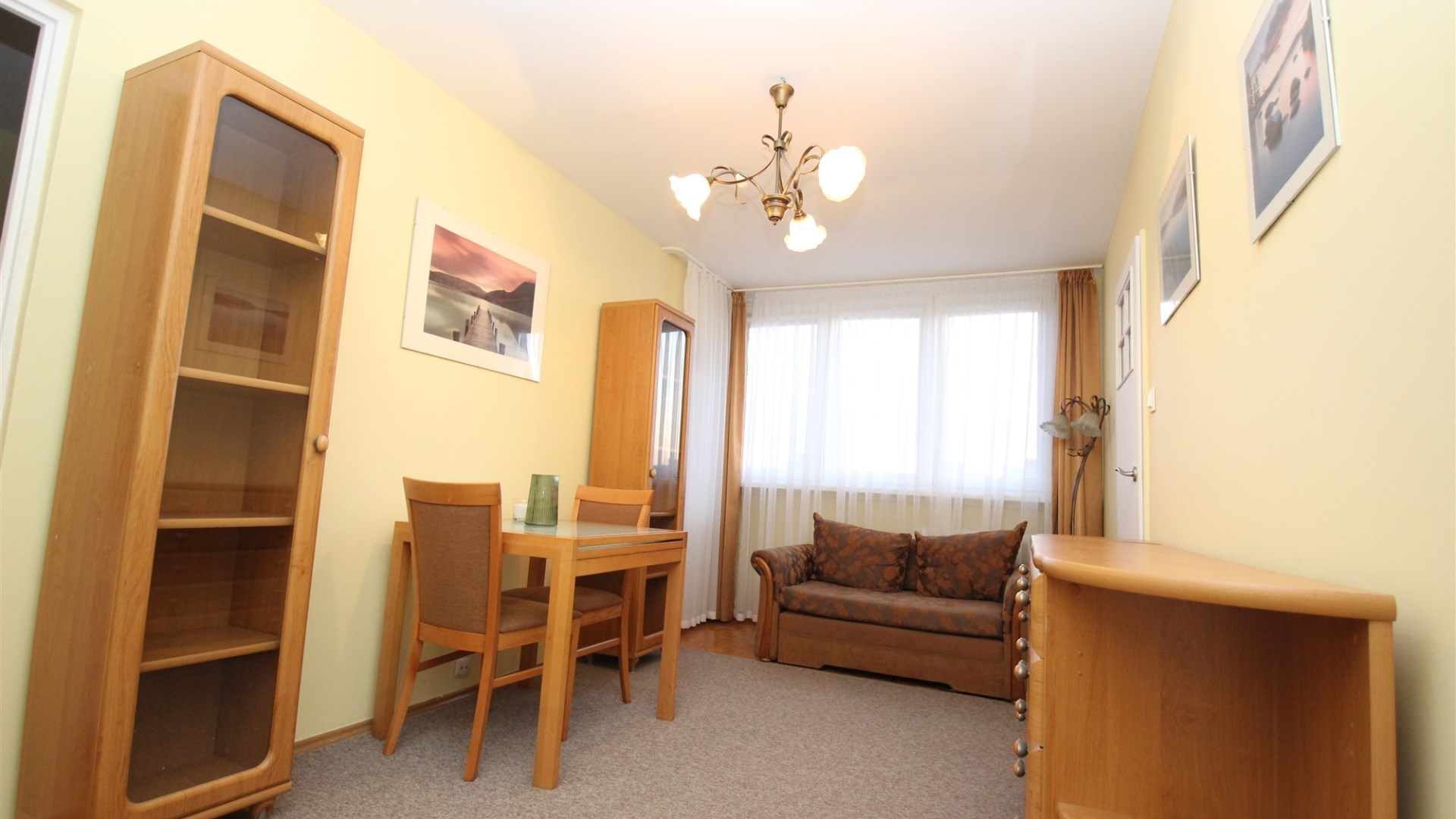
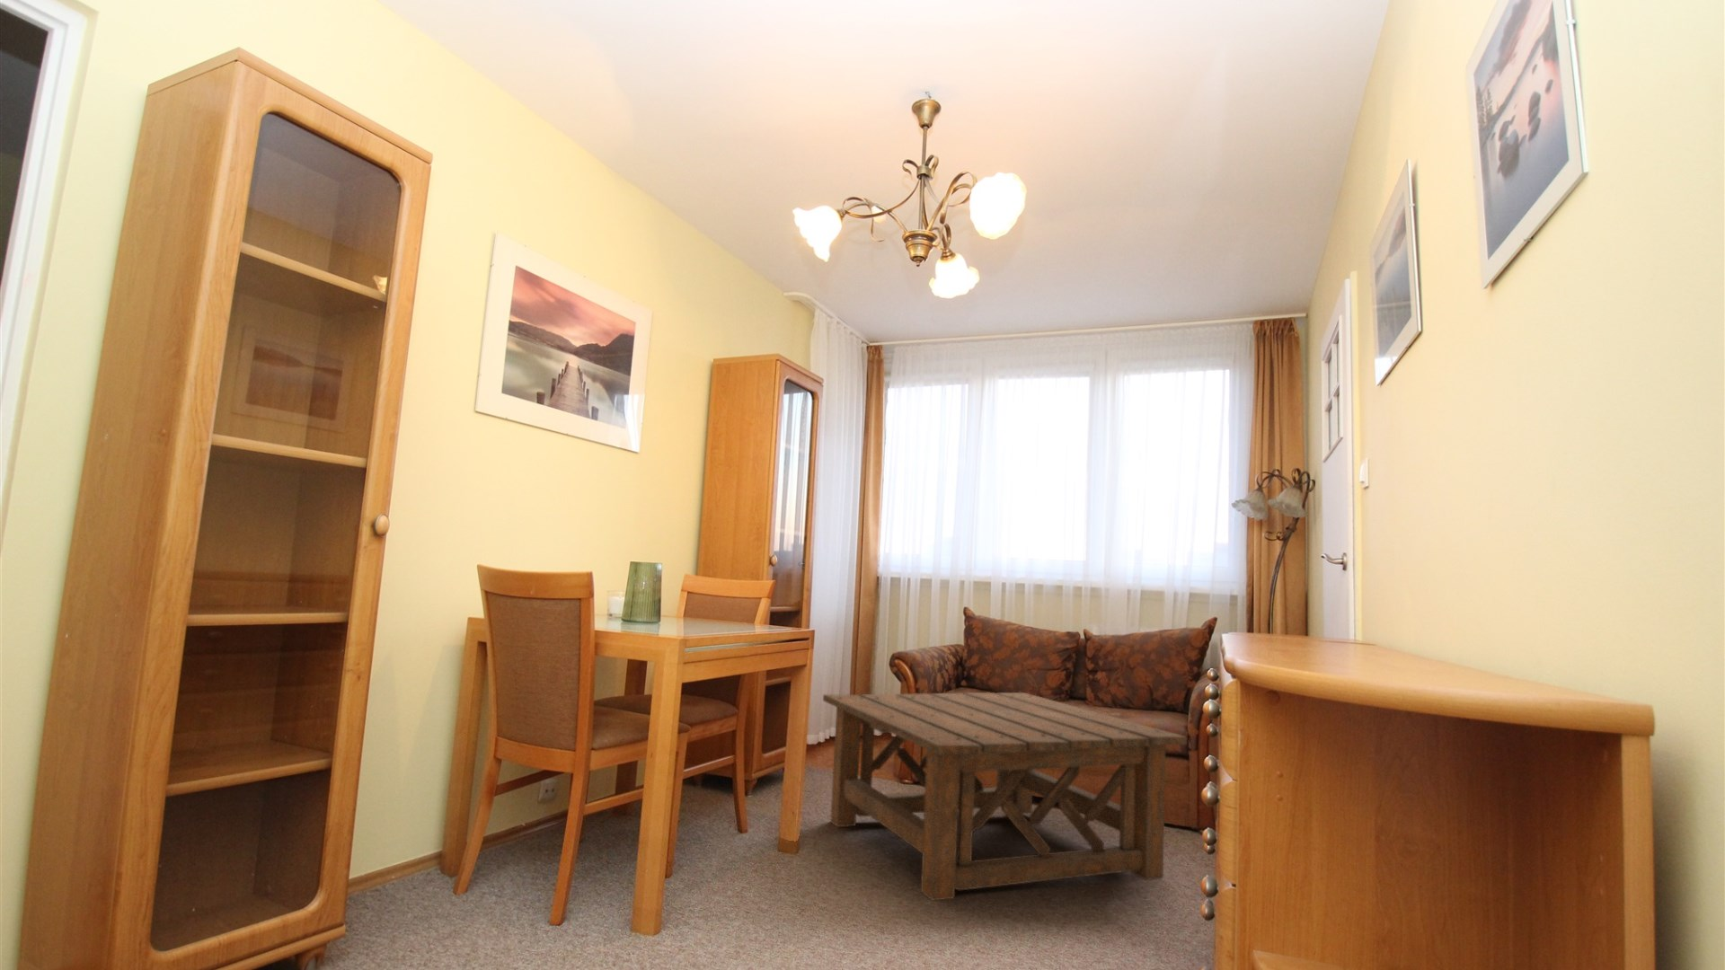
+ coffee table (981, 783)
